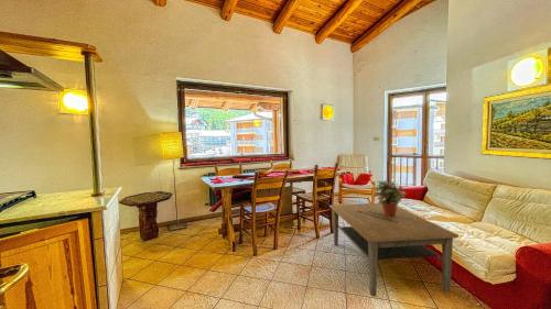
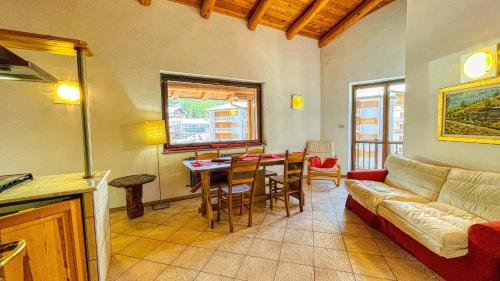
- potted plant (389, 198)
- coffee table (380, 240)
